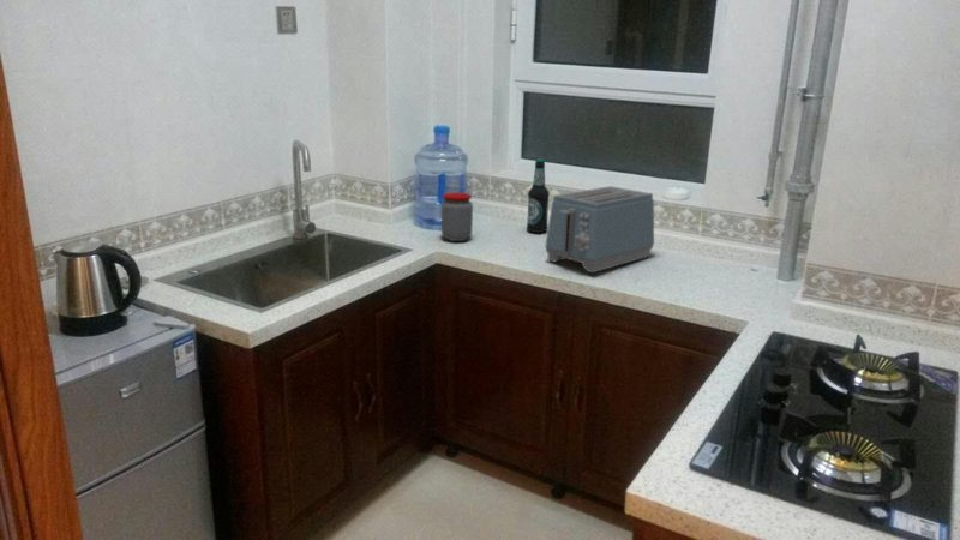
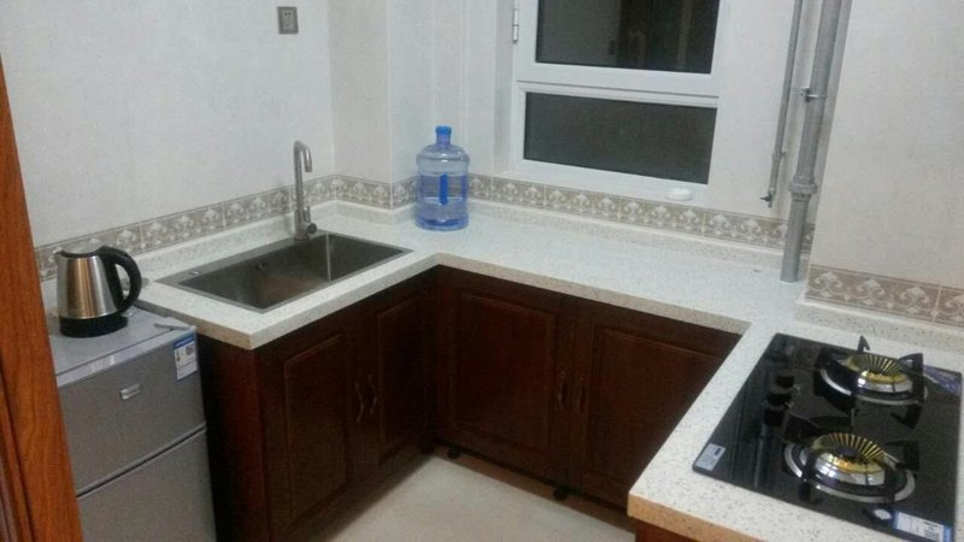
- bottle (538, 196)
- jar (456, 216)
- toaster (598, 227)
